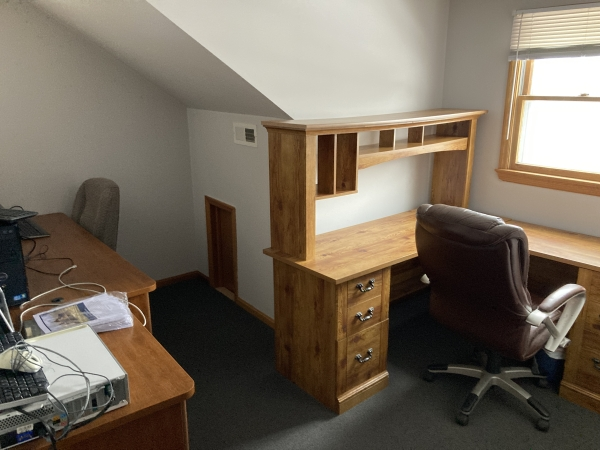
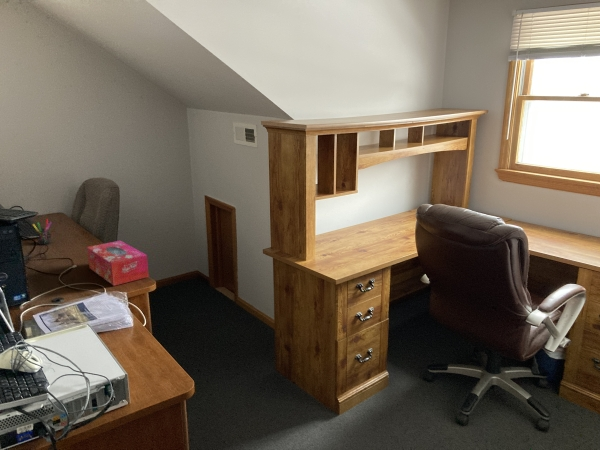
+ pen holder (42, 231)
+ tissue box (117, 261)
